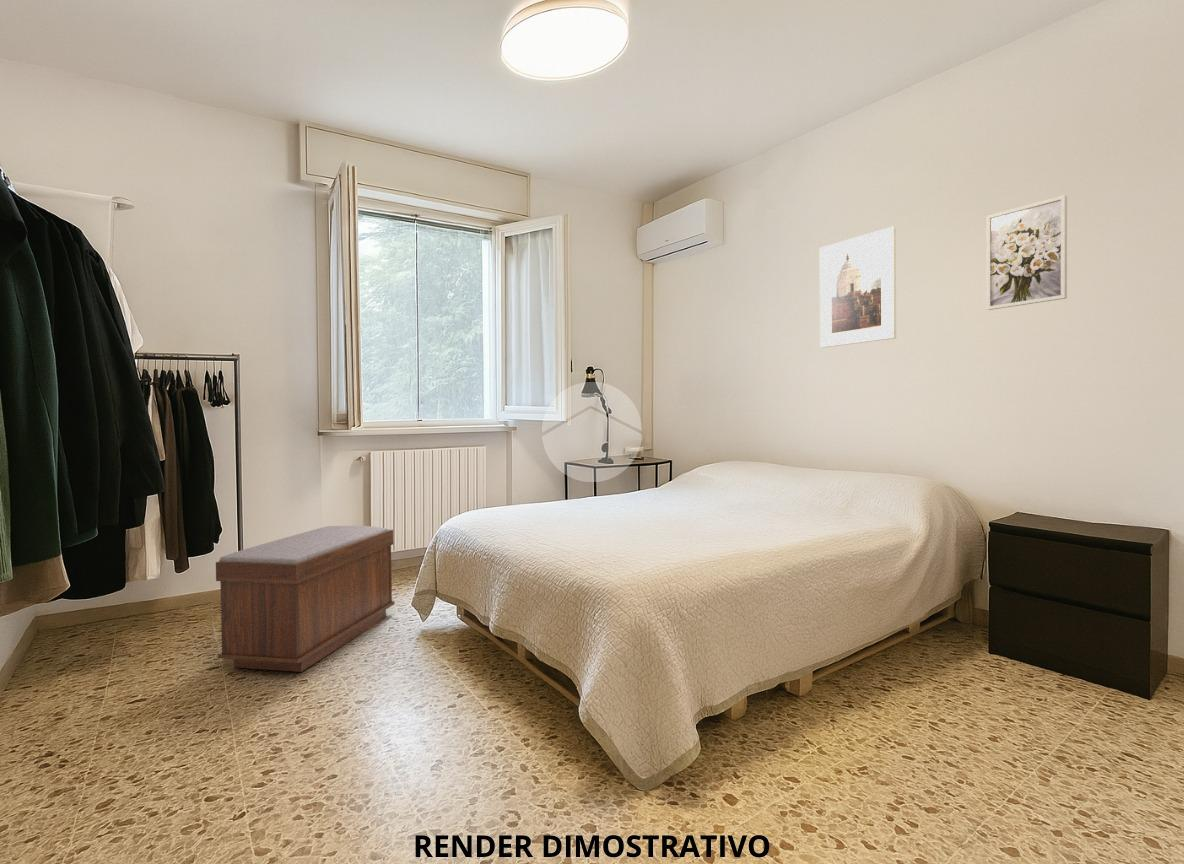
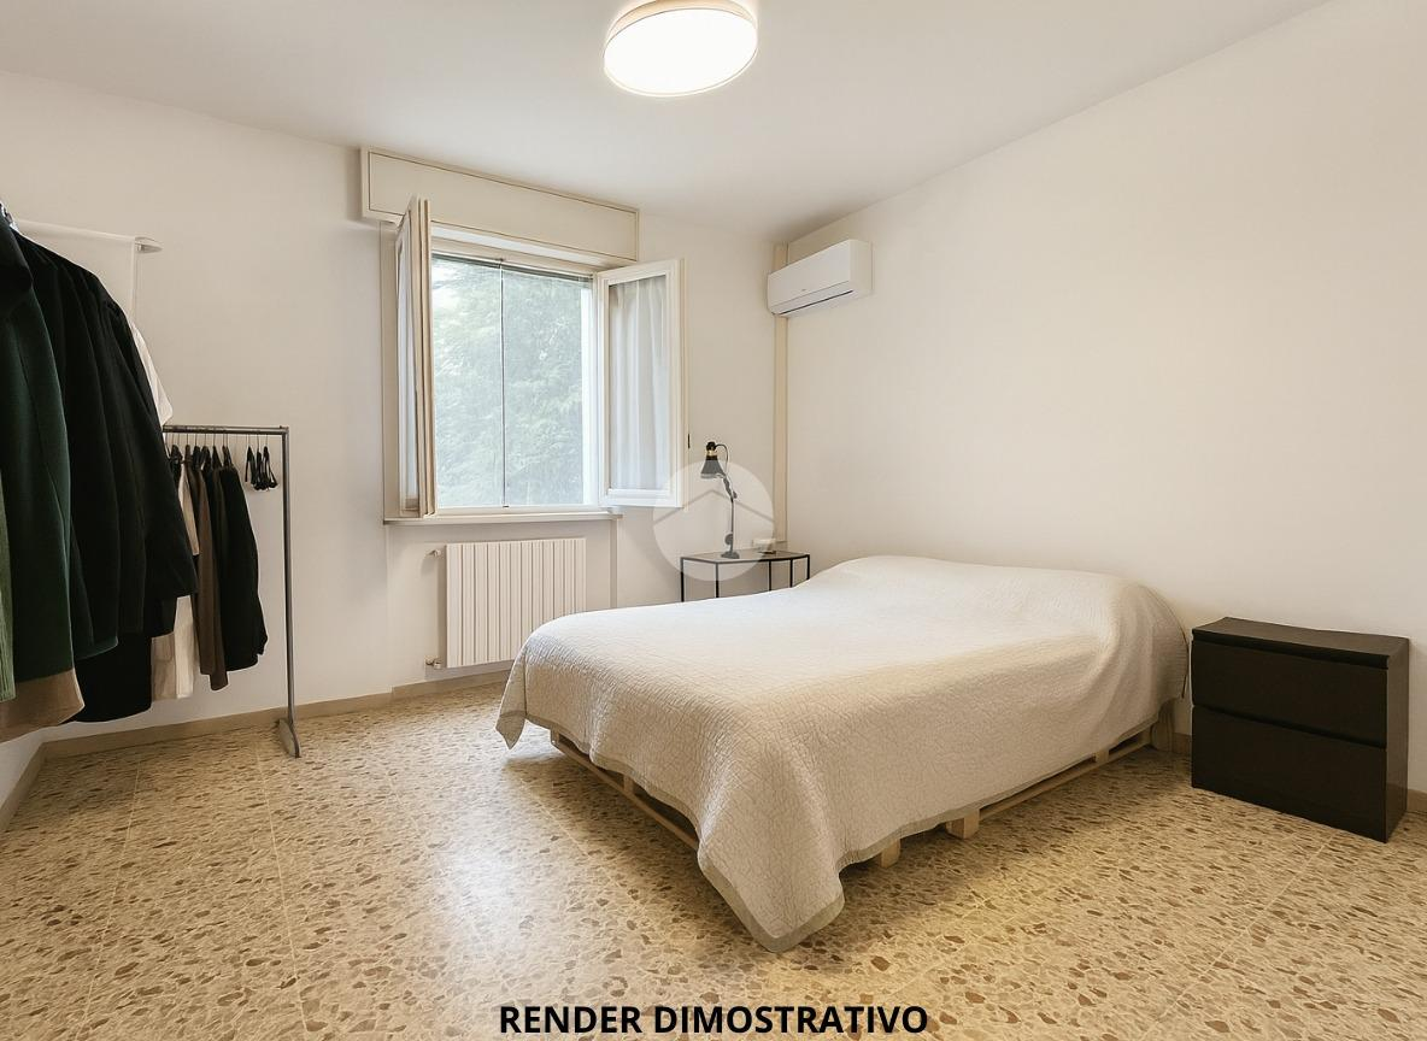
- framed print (855, 290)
- bench (315, 588)
- wall art (1025, 255)
